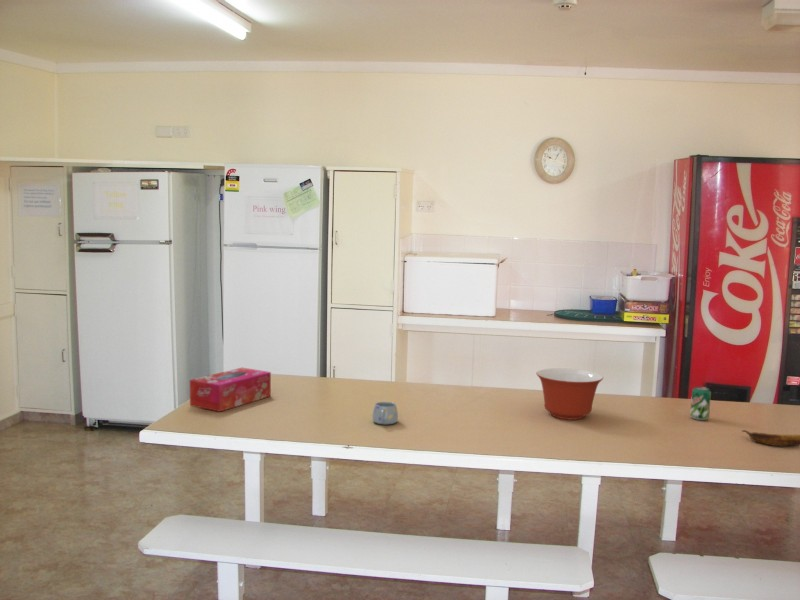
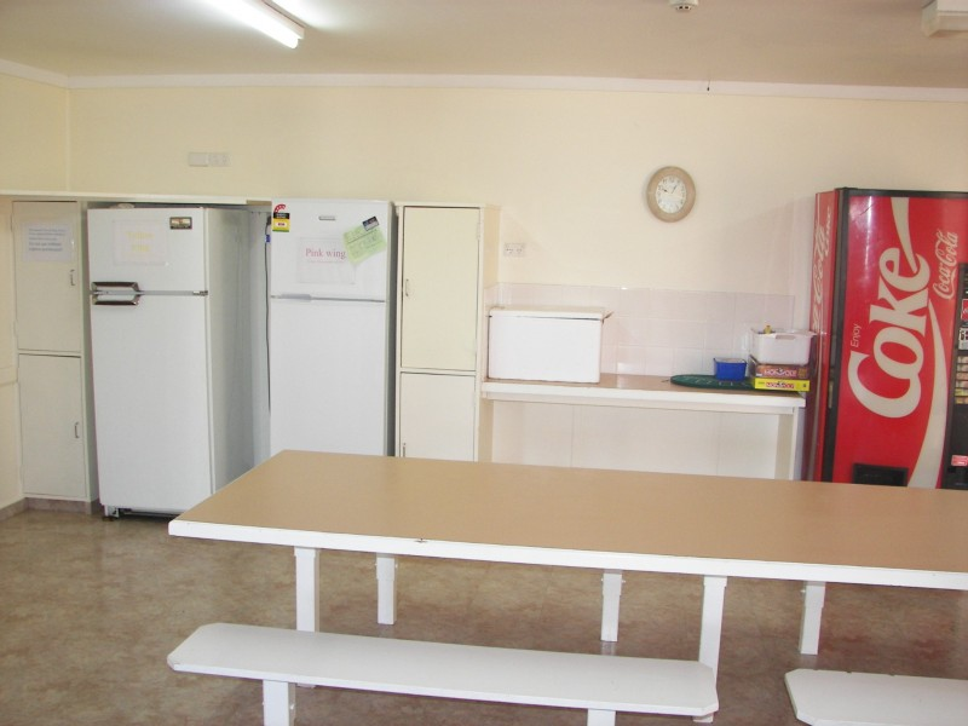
- beverage can (700, 403)
- tissue box (231, 388)
- mug (384, 414)
- mixing bowl (568, 395)
- banana (777, 437)
